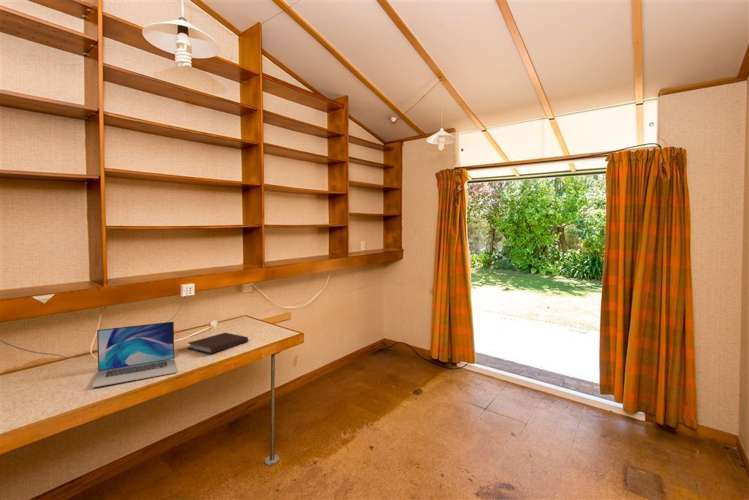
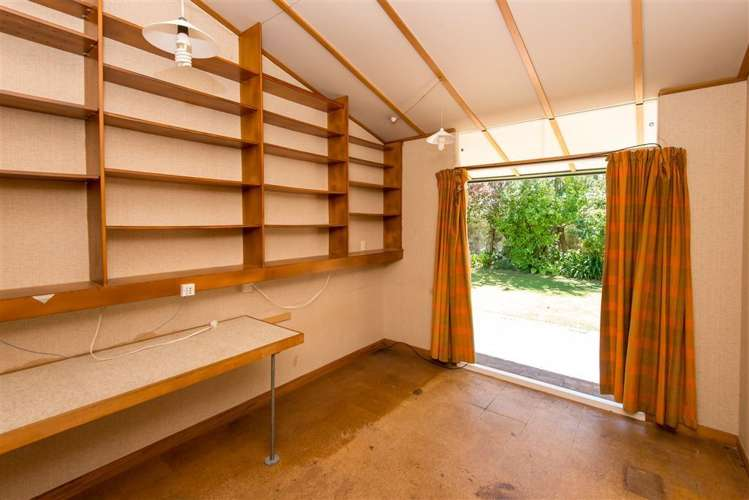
- laptop (137, 351)
- notebook (218, 342)
